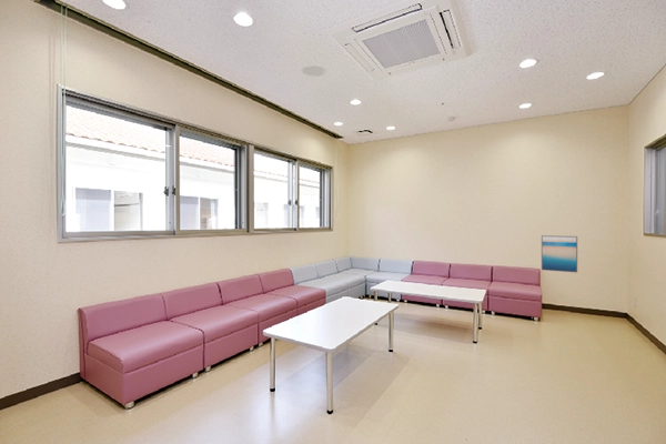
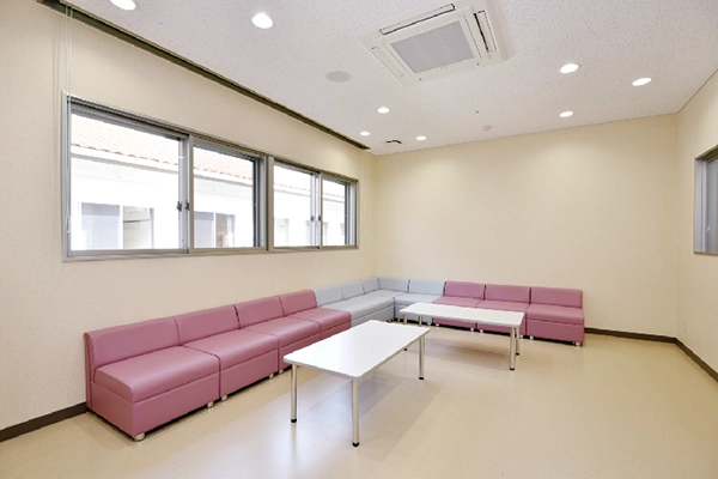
- wall art (558, 253)
